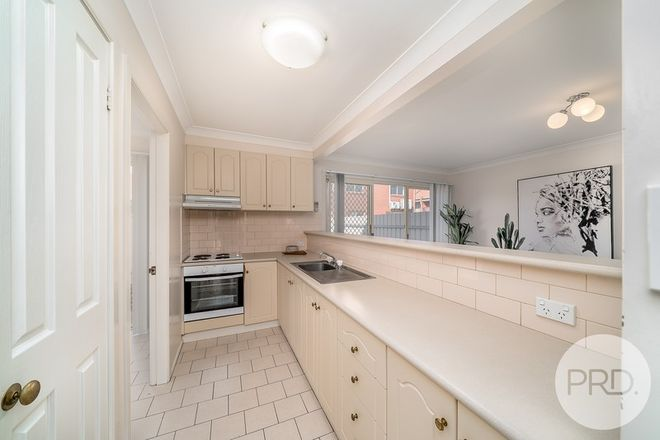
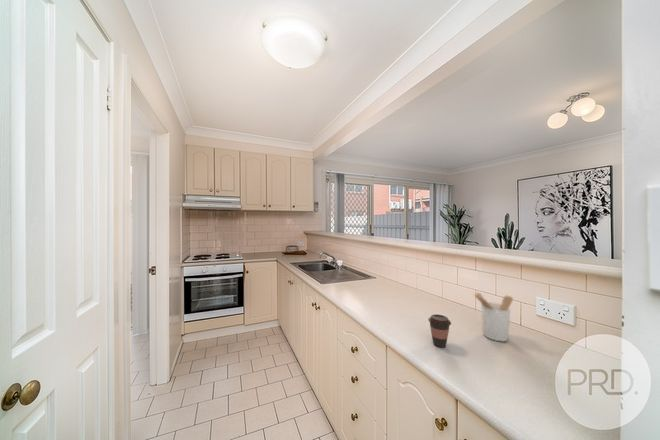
+ utensil holder (490, 314)
+ coffee cup (439, 330)
